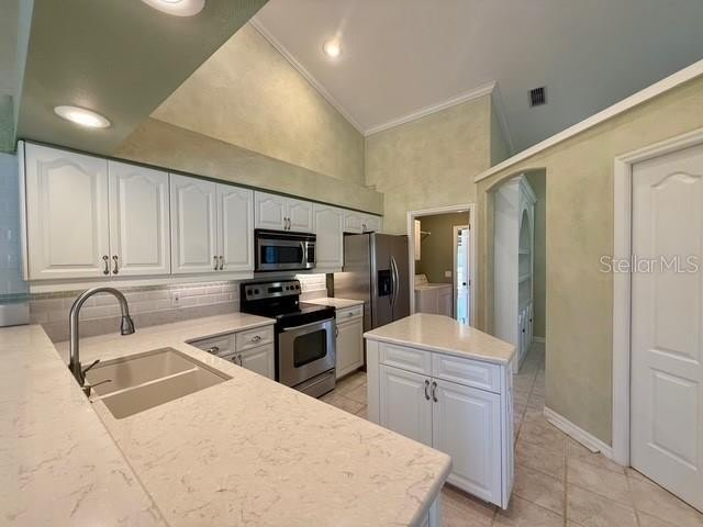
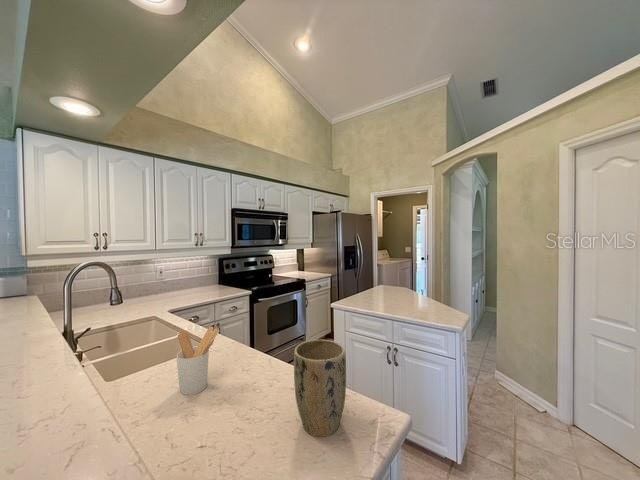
+ utensil holder (199, 357)
+ plant pot (319, 386)
